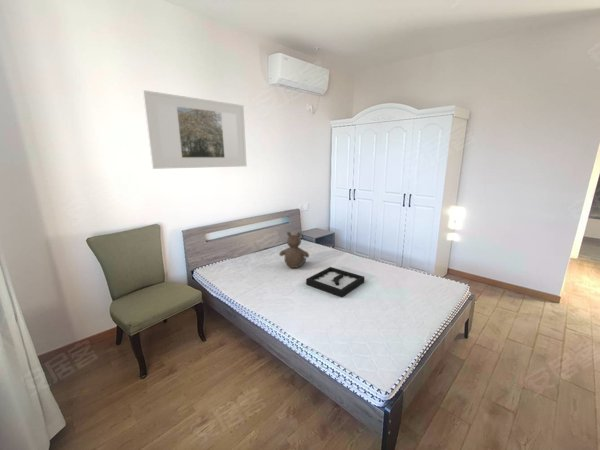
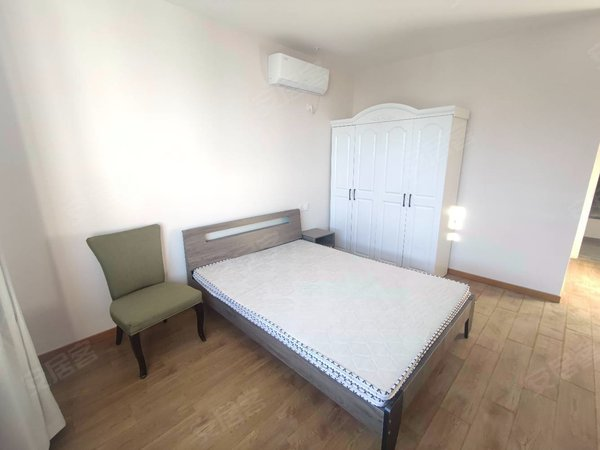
- teddy bear (295, 248)
- decorative tray (335, 280)
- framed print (202, 134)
